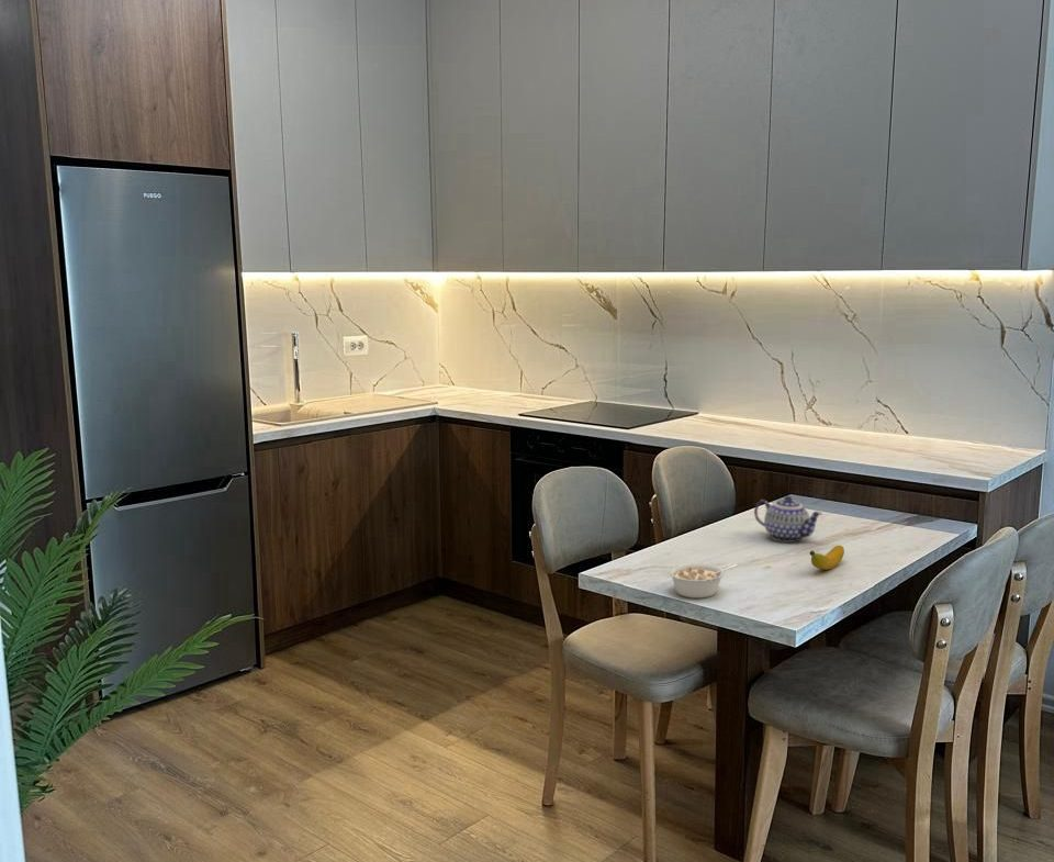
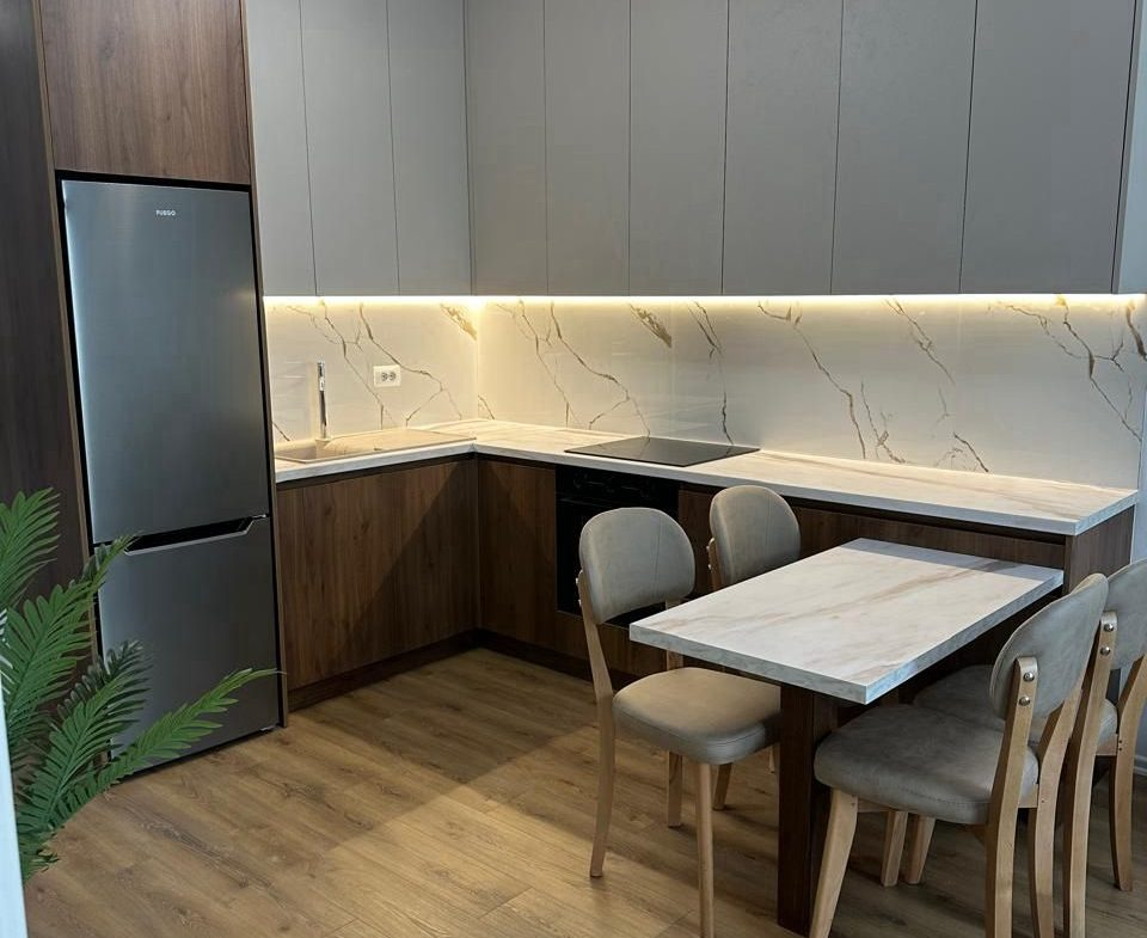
- banana (827, 556)
- legume (697, 579)
- teapot (787, 517)
